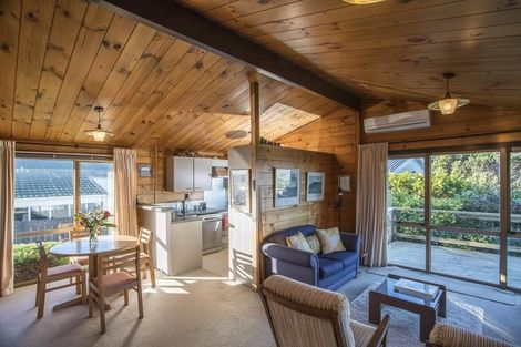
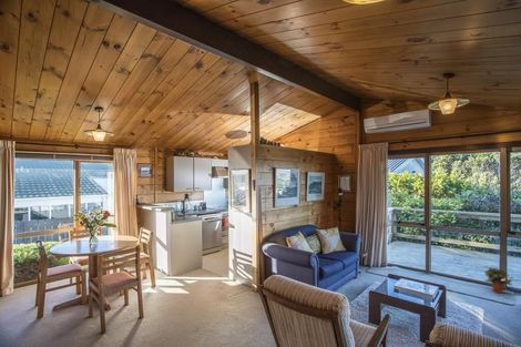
+ potted plant (498, 279)
